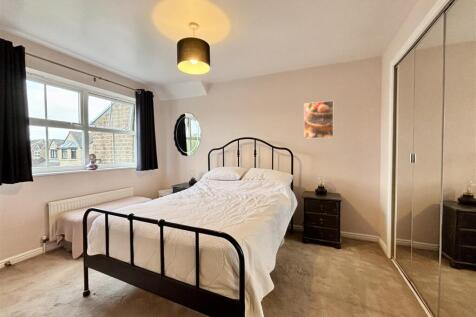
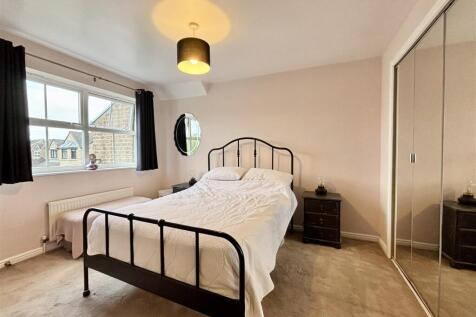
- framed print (318, 120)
